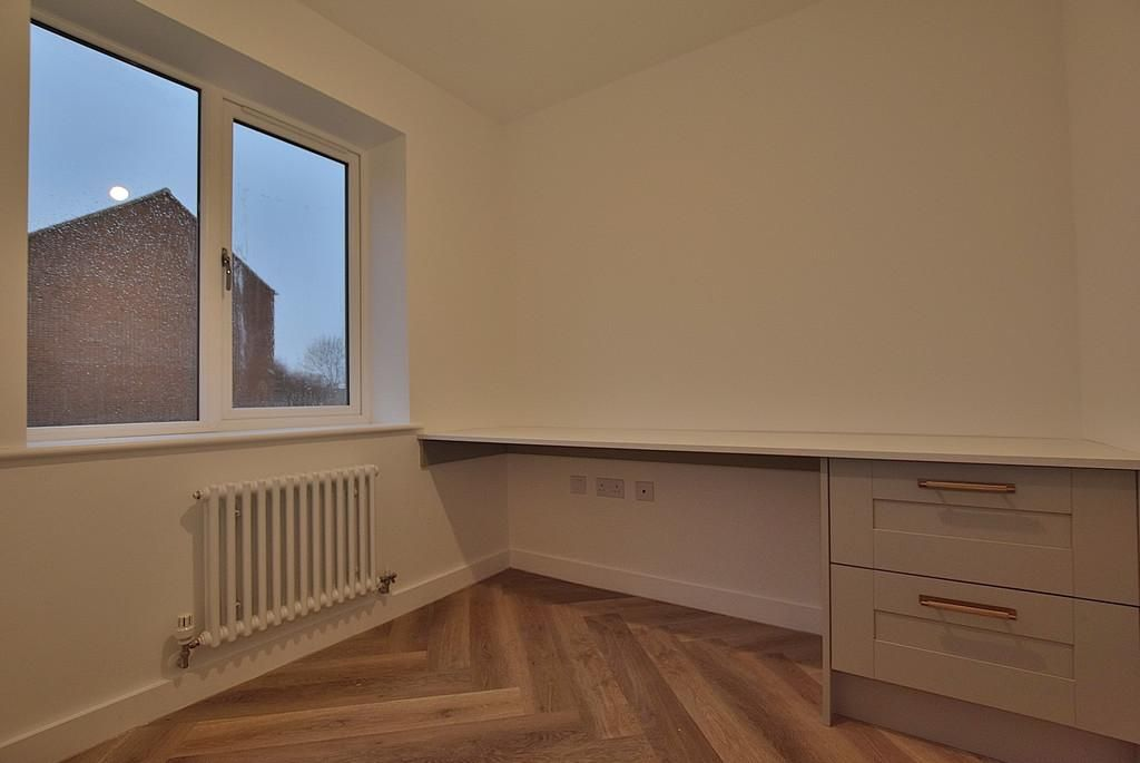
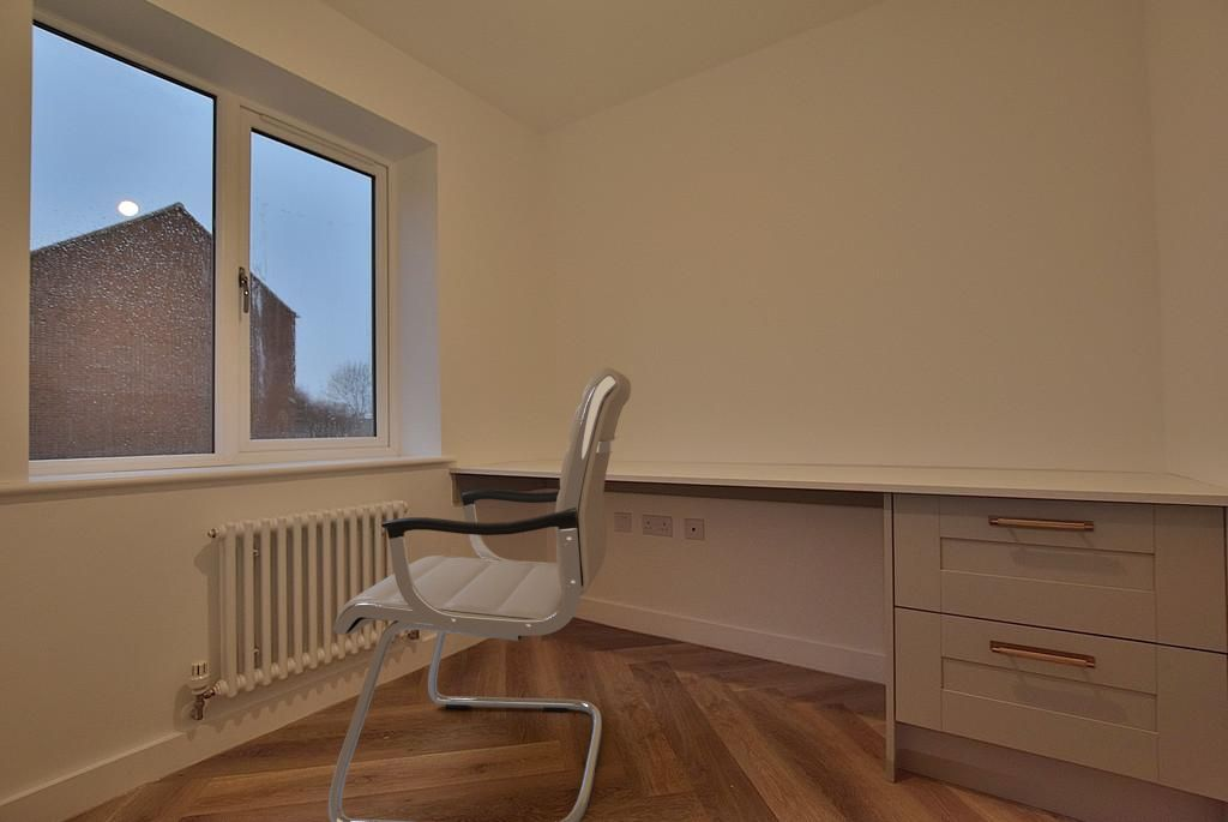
+ office chair (496, 568)
